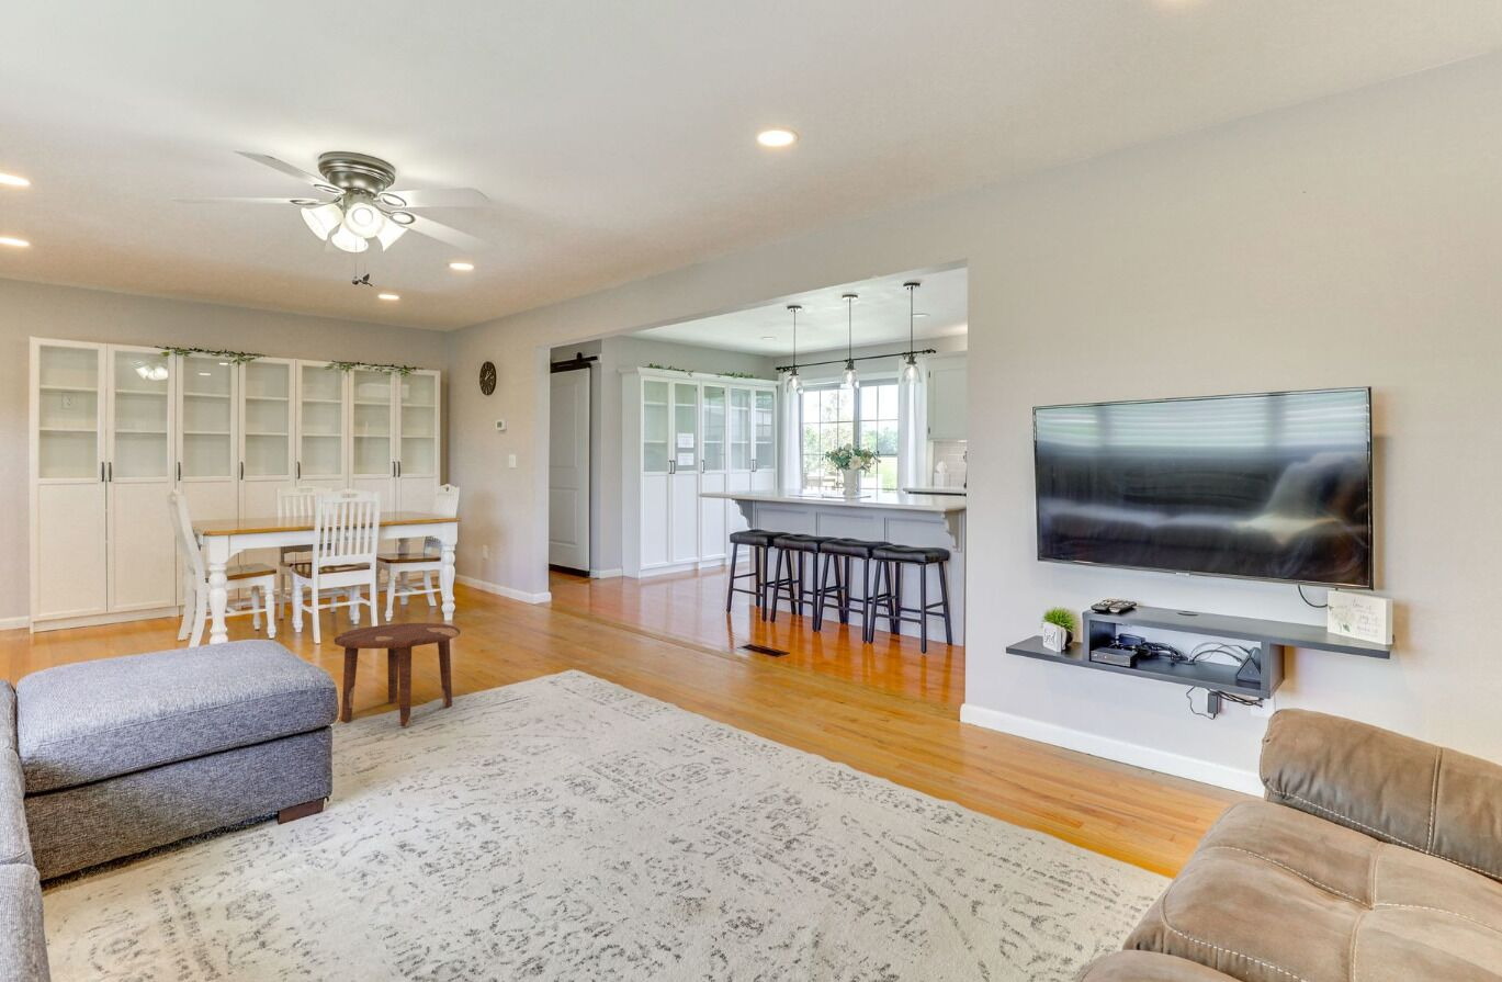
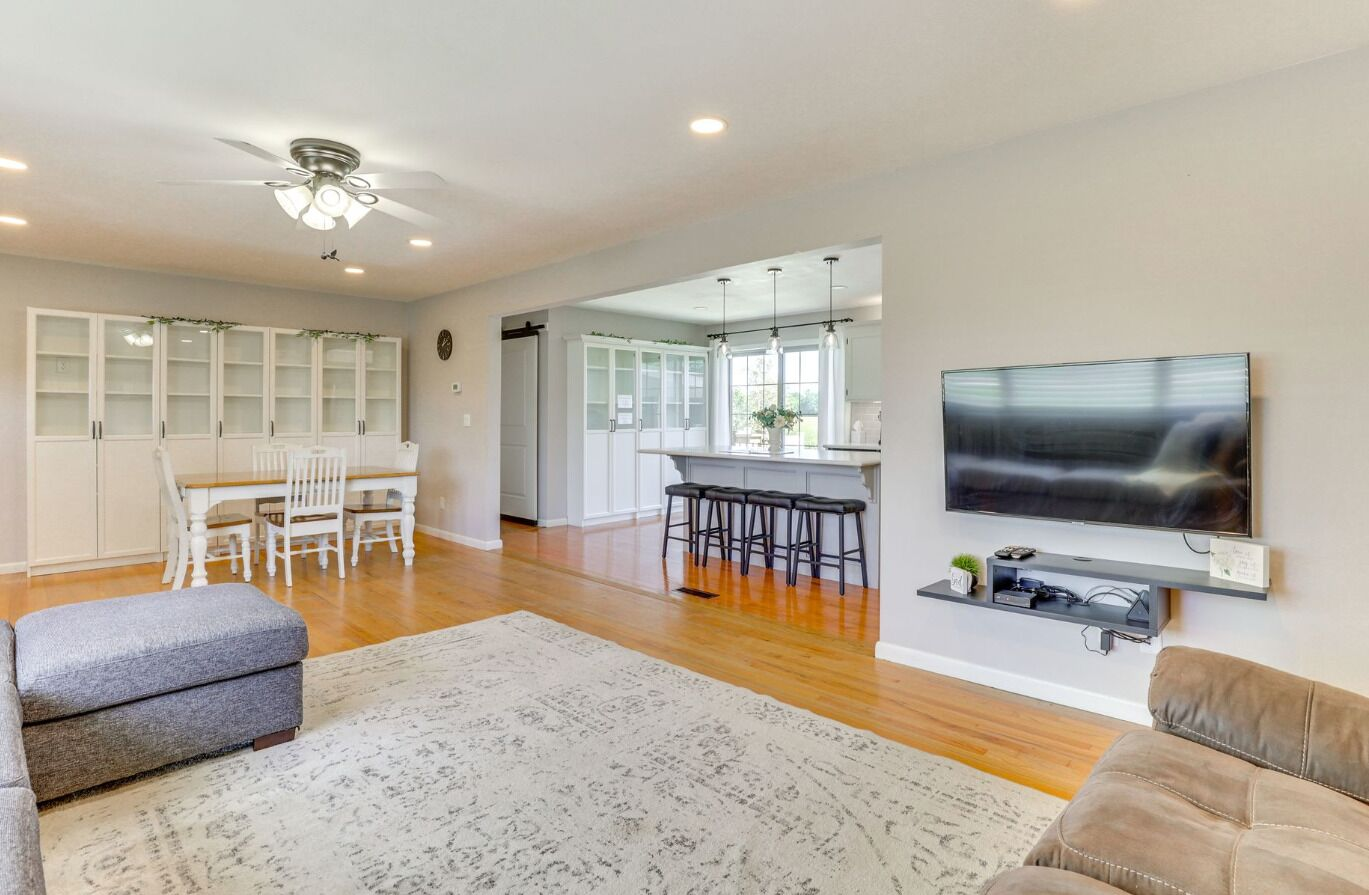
- side table (399, 673)
